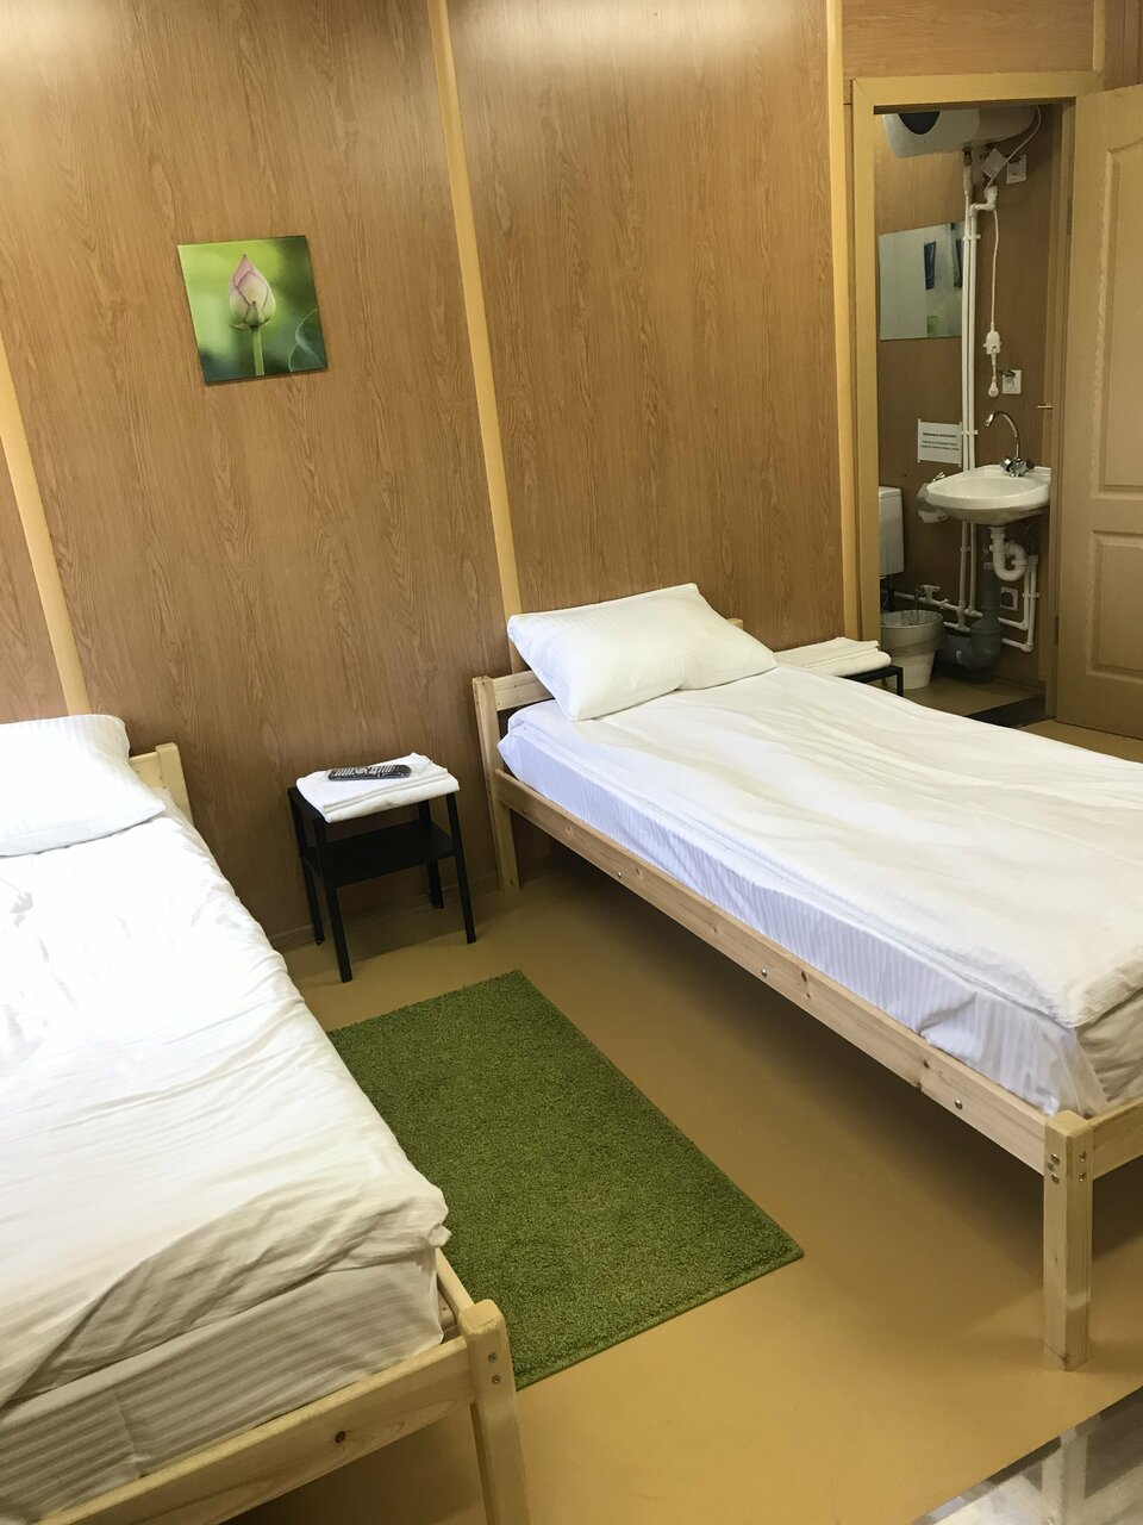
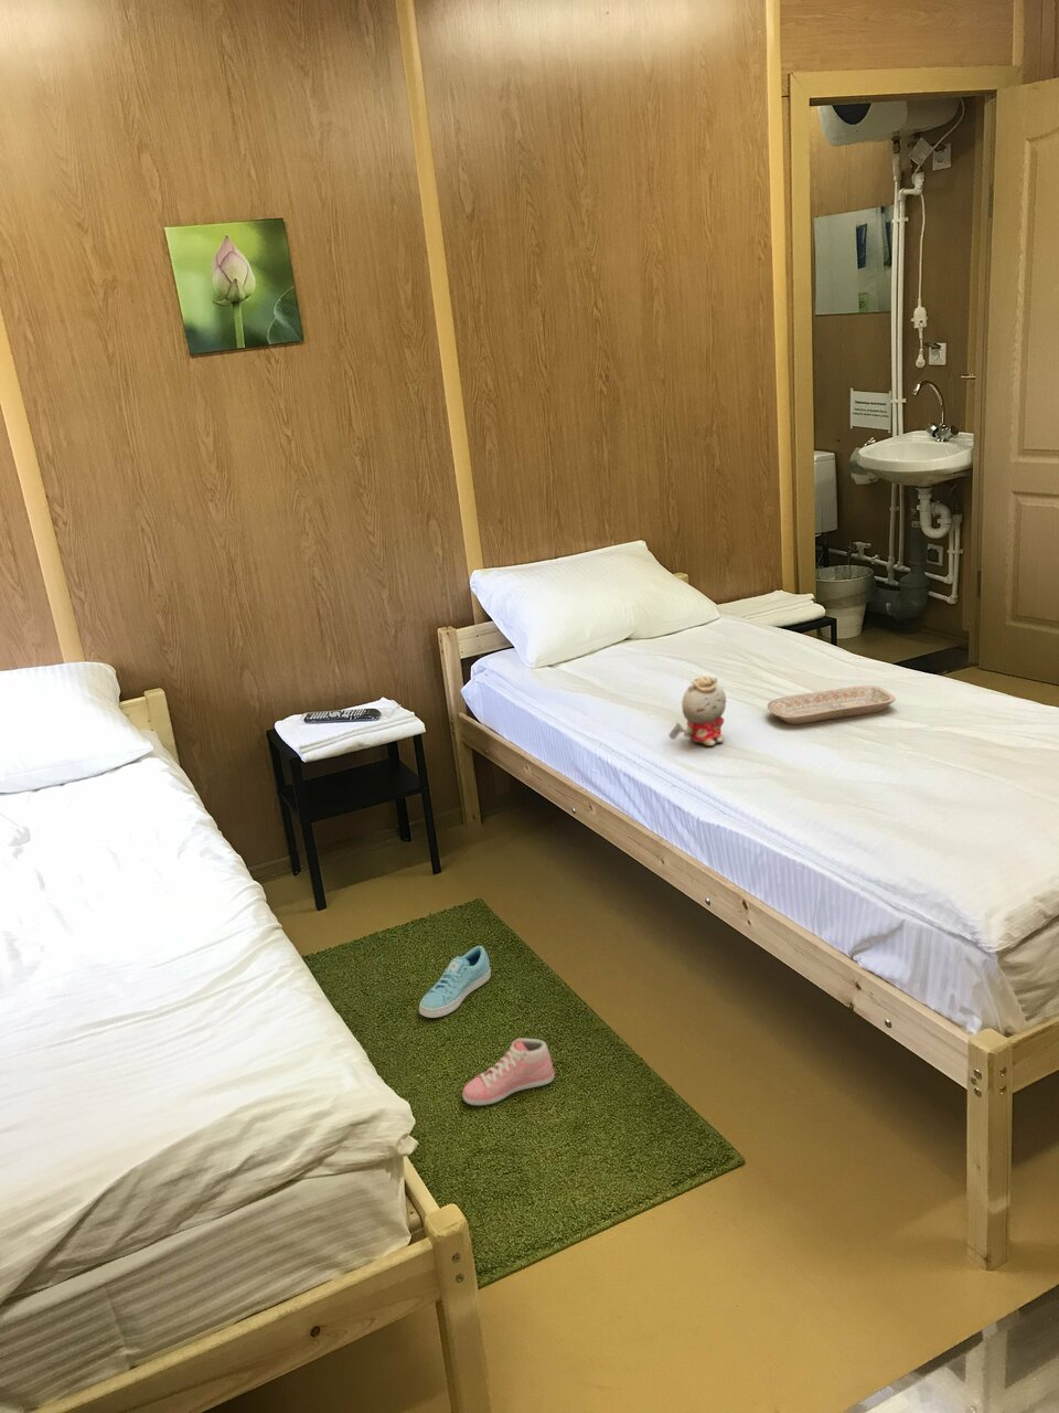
+ sneaker (505, 1066)
+ sneaker (453, 977)
+ stuffed toy (696, 710)
+ tray (830, 706)
